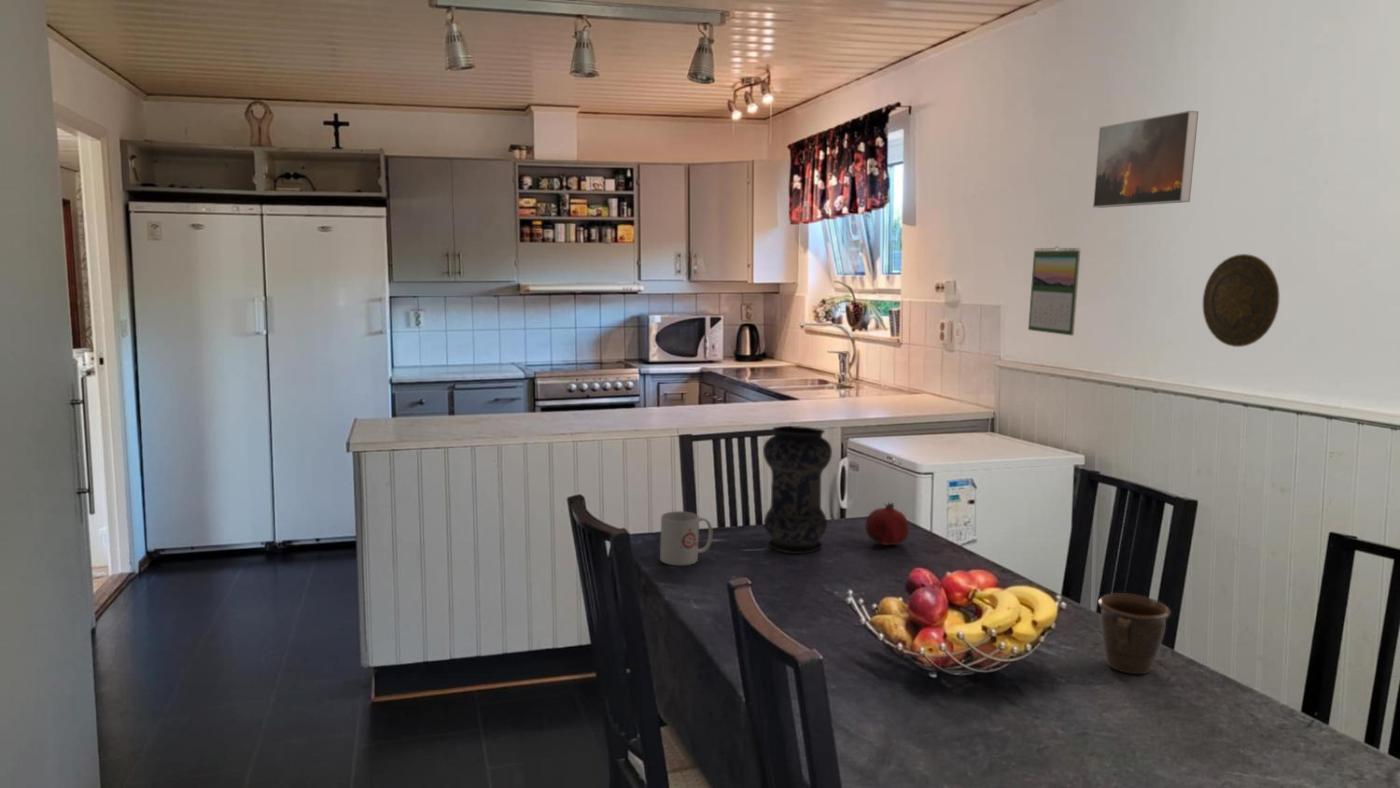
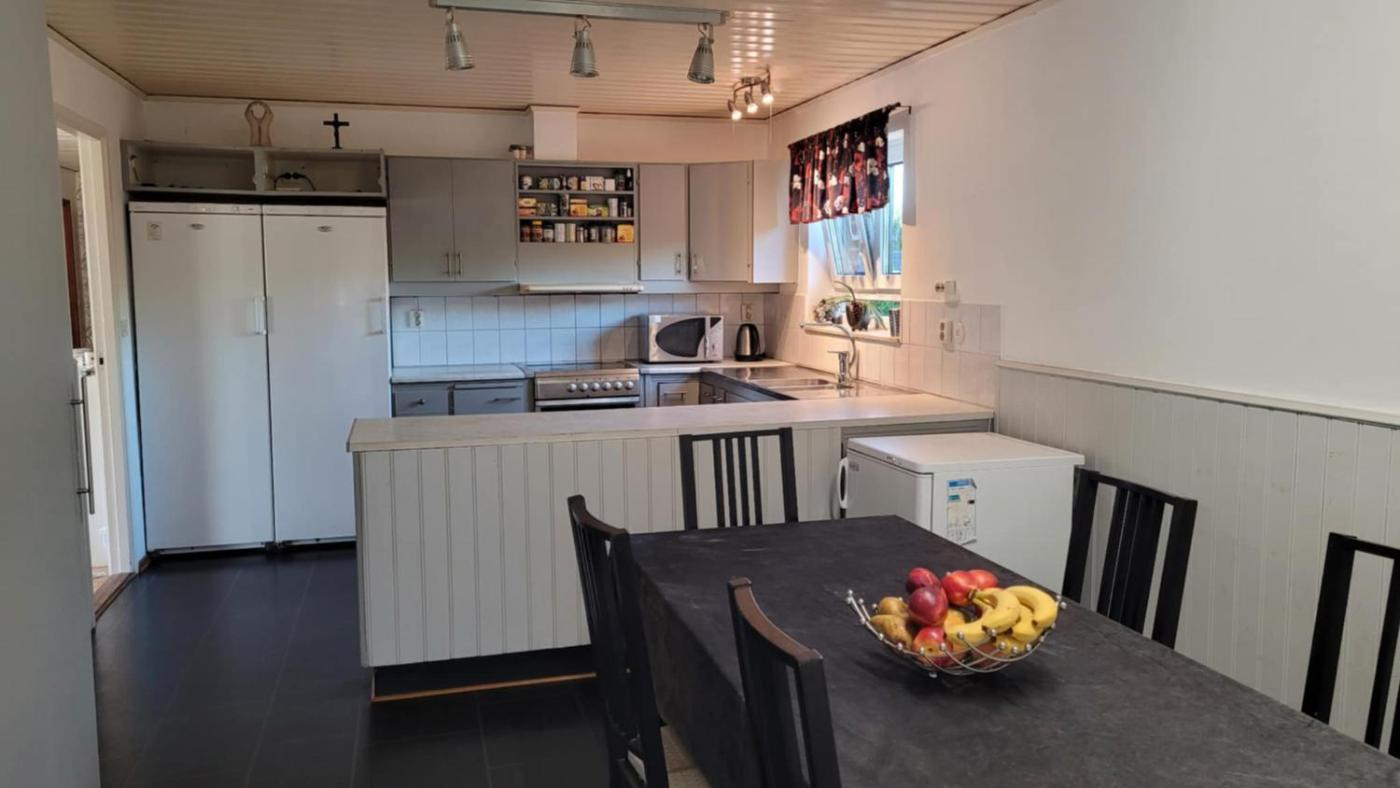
- vase (796, 487)
- fruit (887, 522)
- calendar (1053, 289)
- mug (1129, 636)
- decorative plate (1236, 300)
- mug (687, 537)
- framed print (1142, 162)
